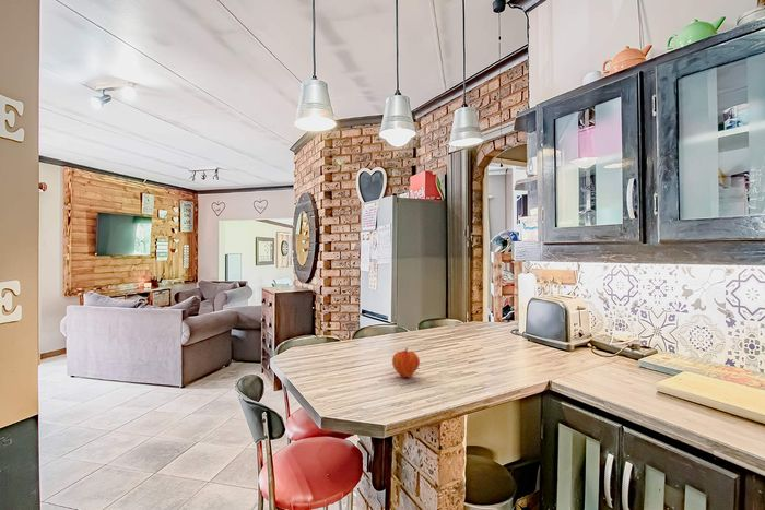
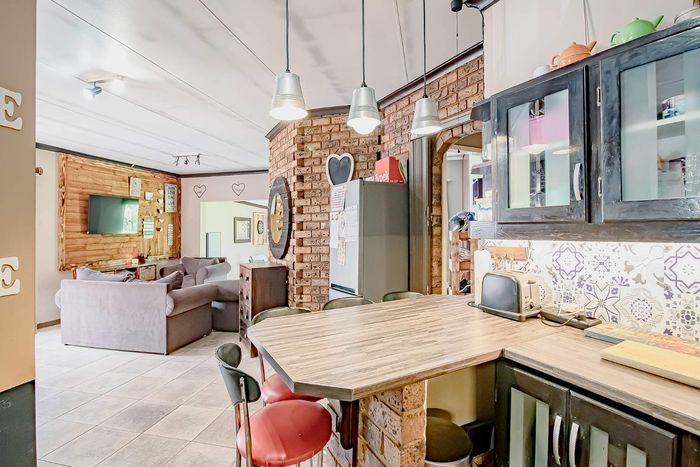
- fruit (405, 361)
